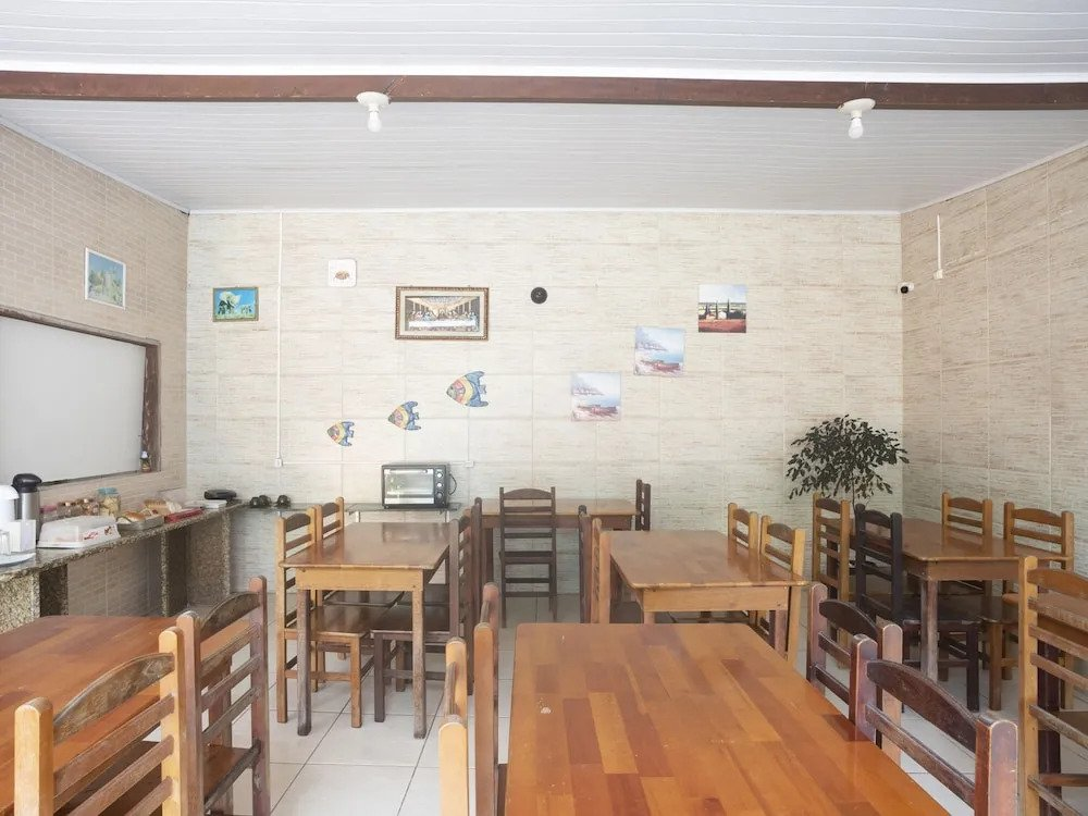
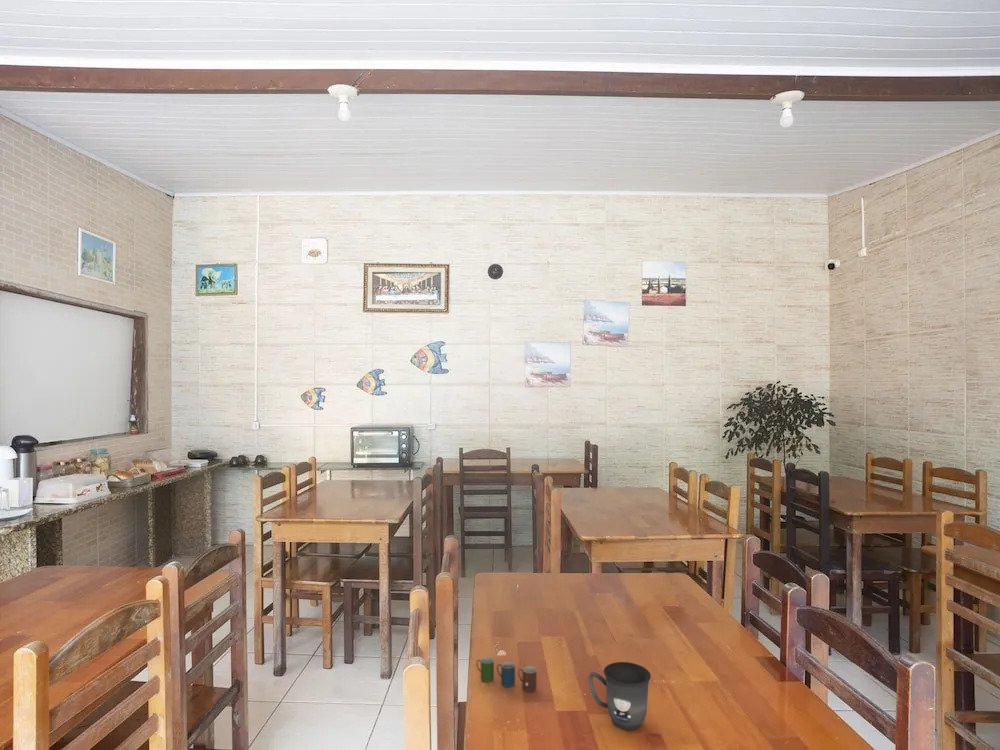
+ cup (505, 667)
+ mug (618, 695)
